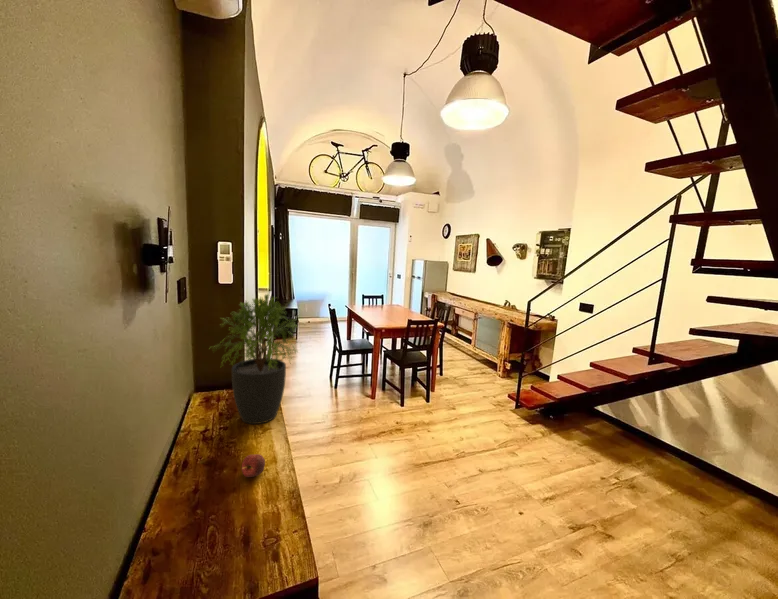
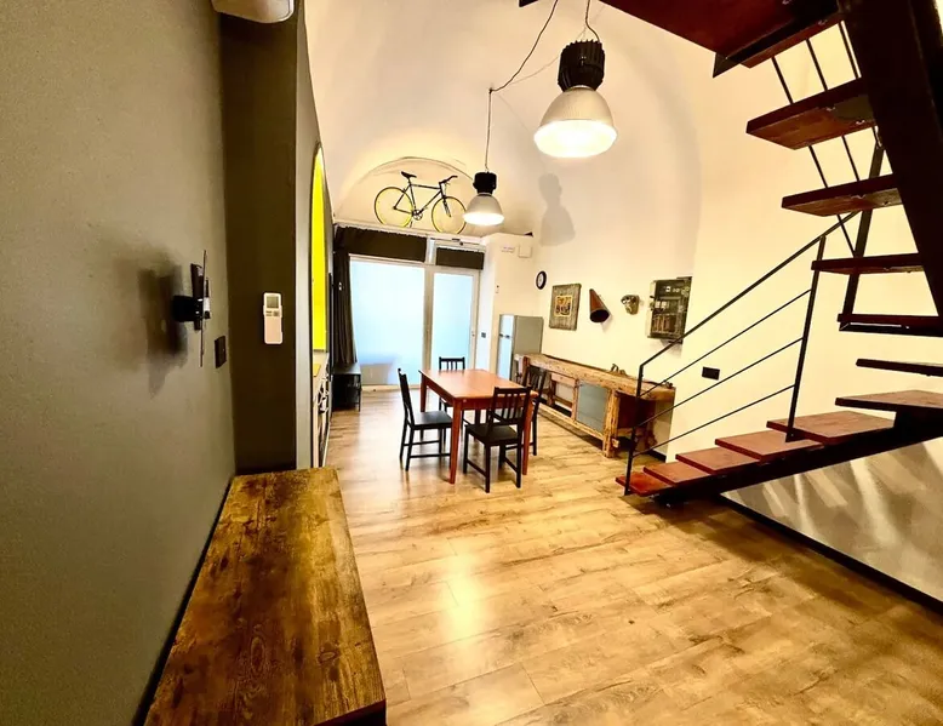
- potted plant (260, 357)
- apple (253, 464)
